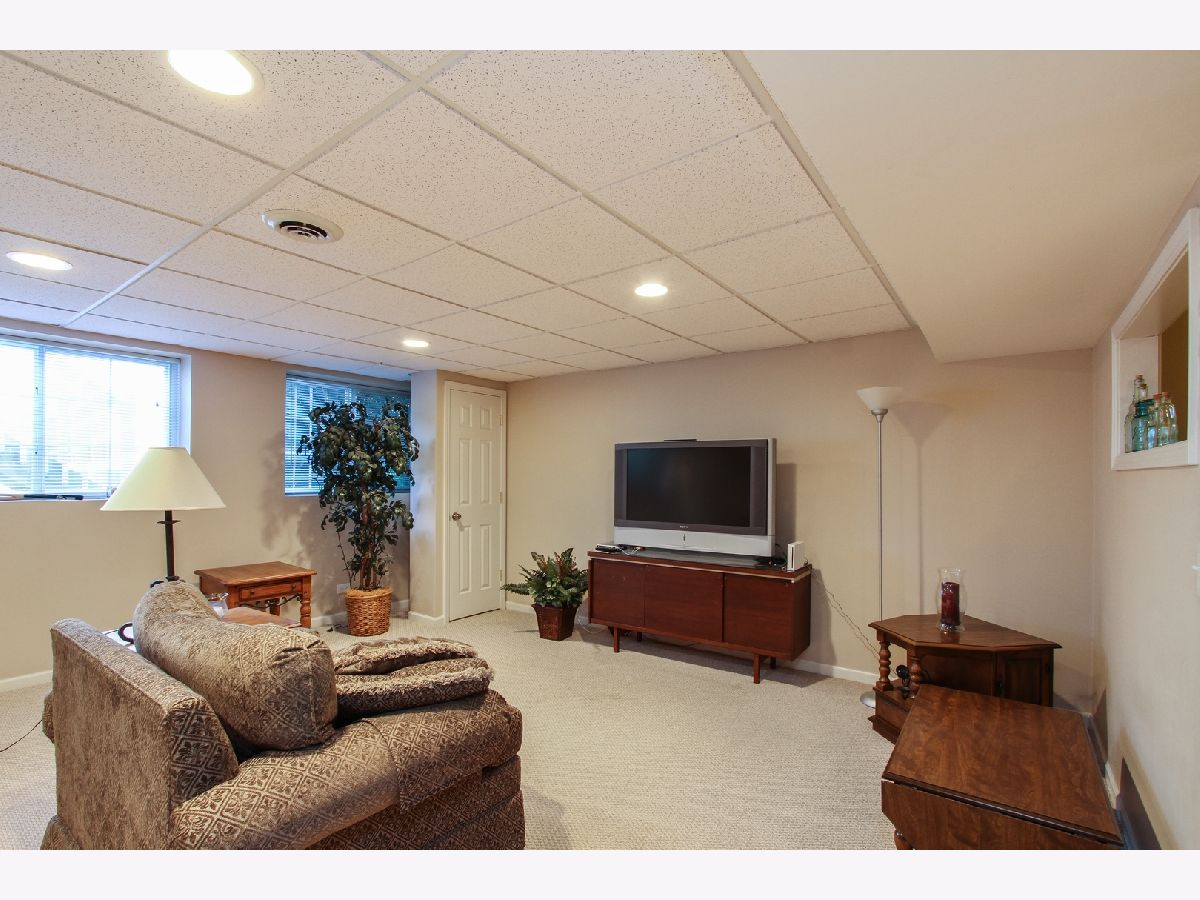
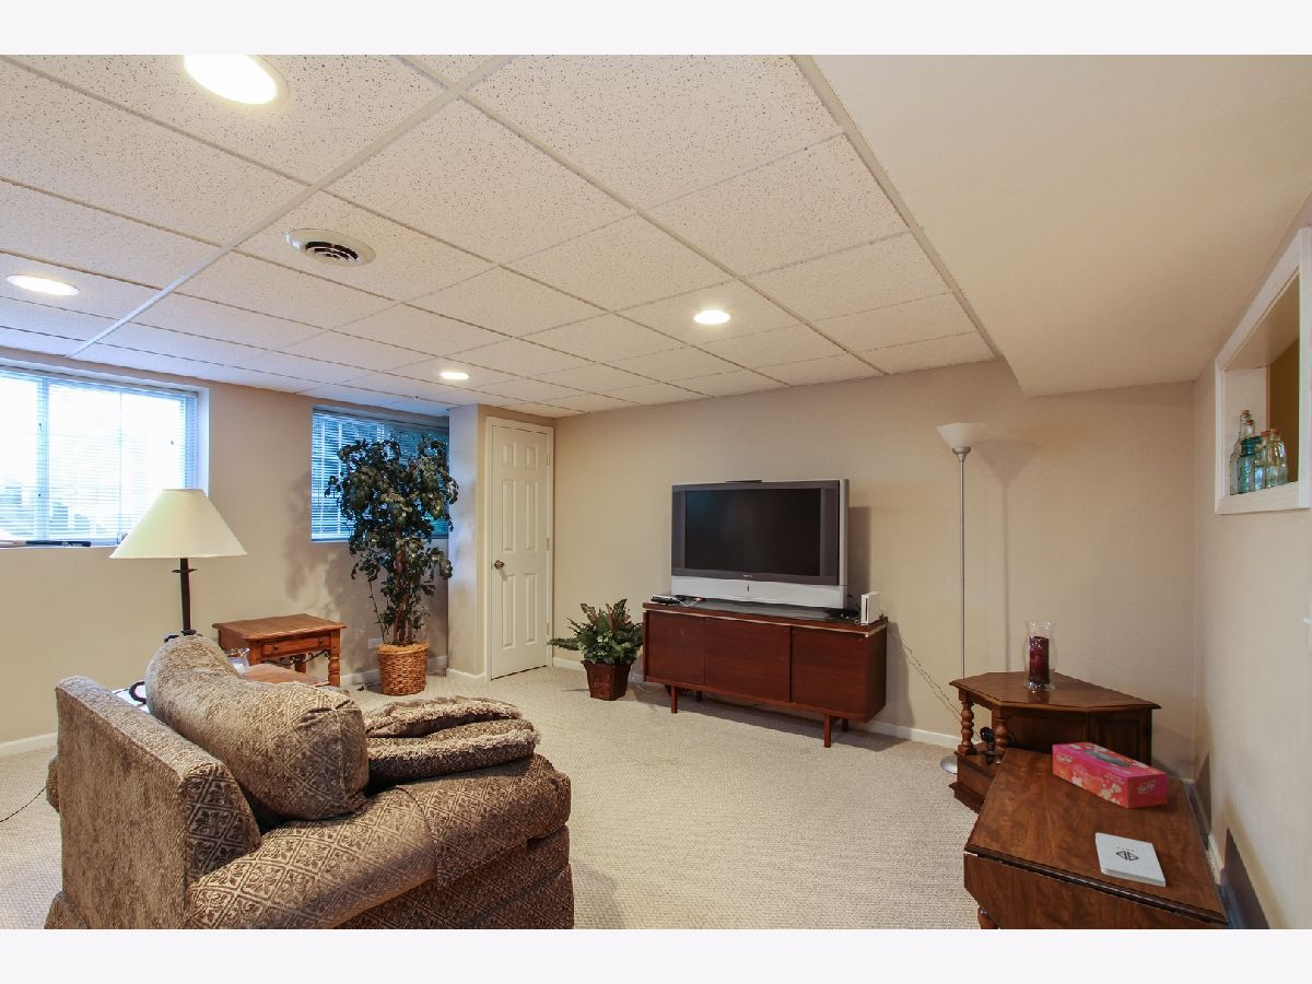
+ tissue box (1106, 773)
+ notepad (1127, 857)
